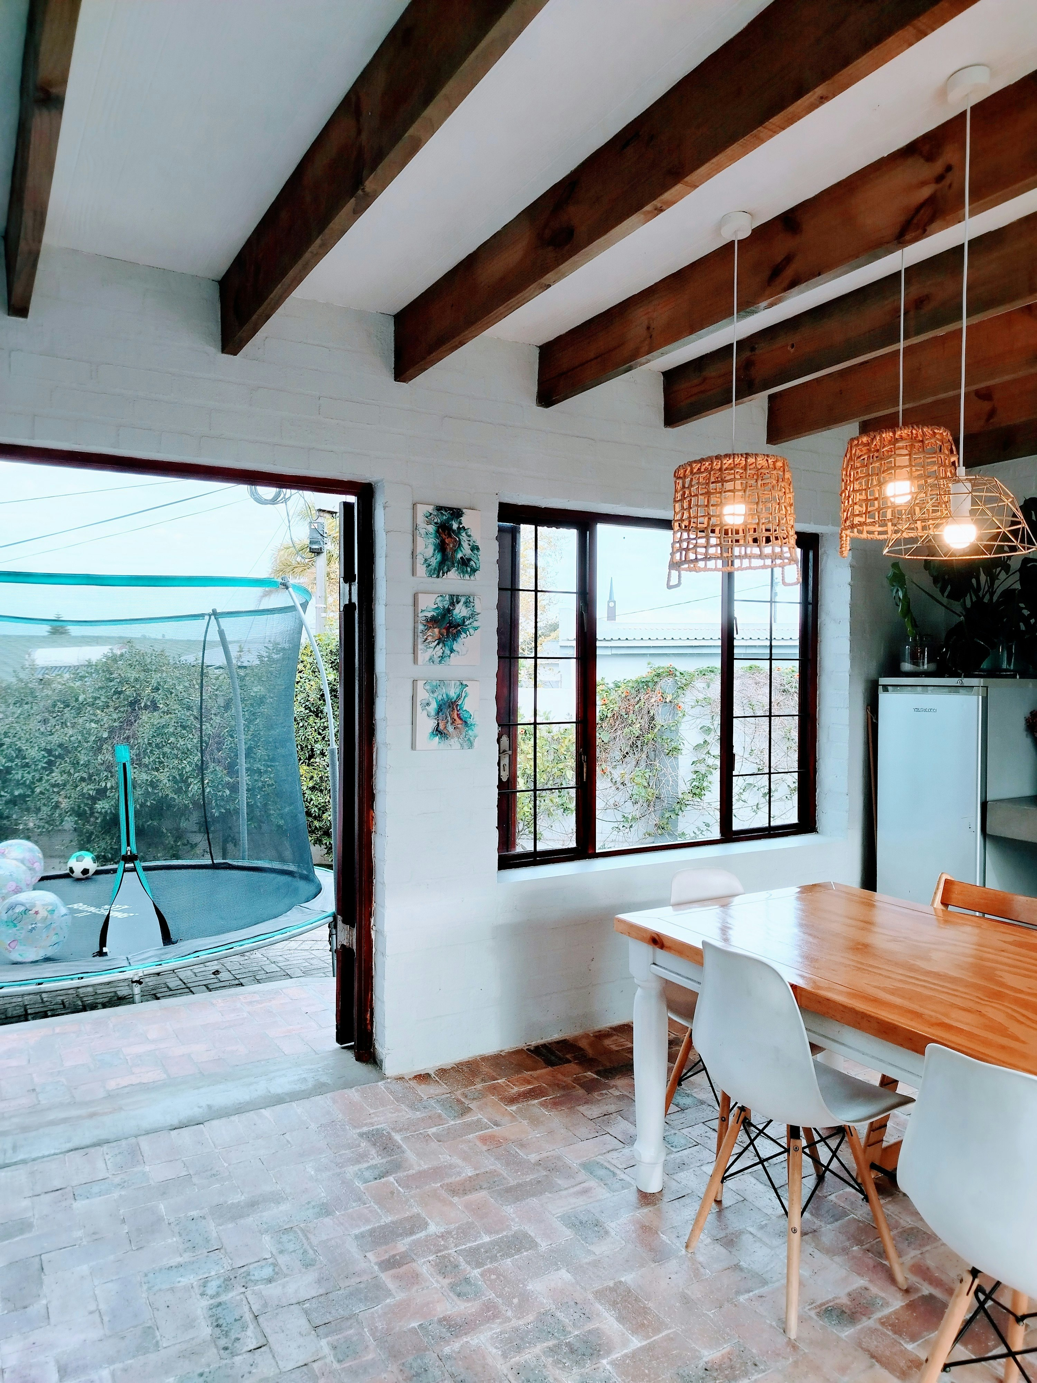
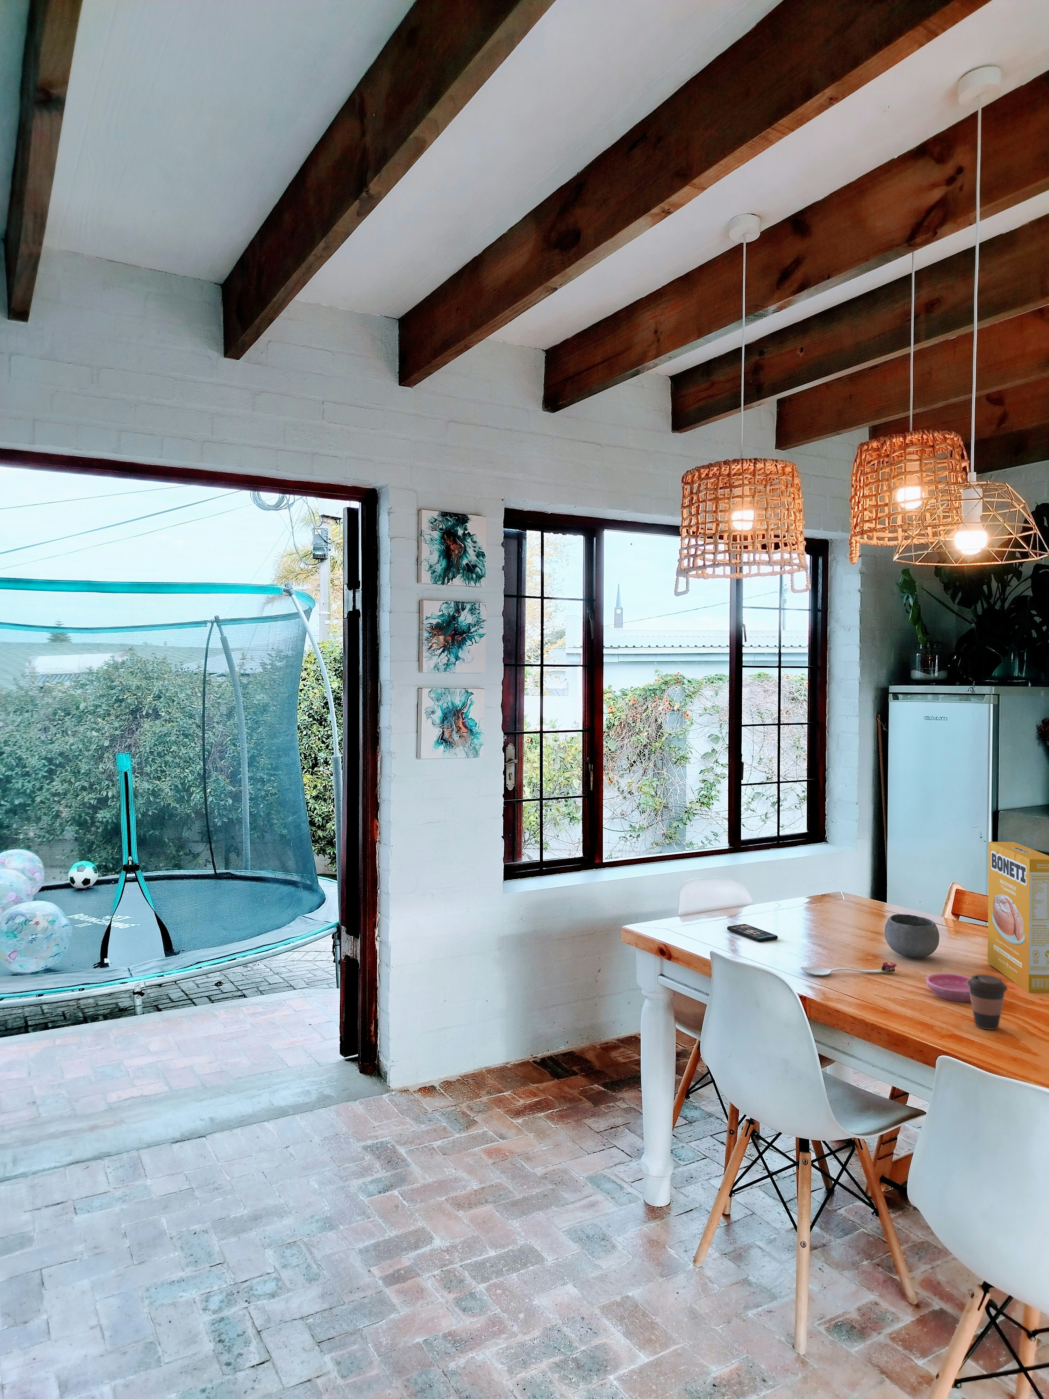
+ coffee cup (986, 1002)
+ smartphone (751, 933)
+ saucer (954, 988)
+ cereal box (1020, 913)
+ bowl (911, 937)
+ spoon (848, 968)
